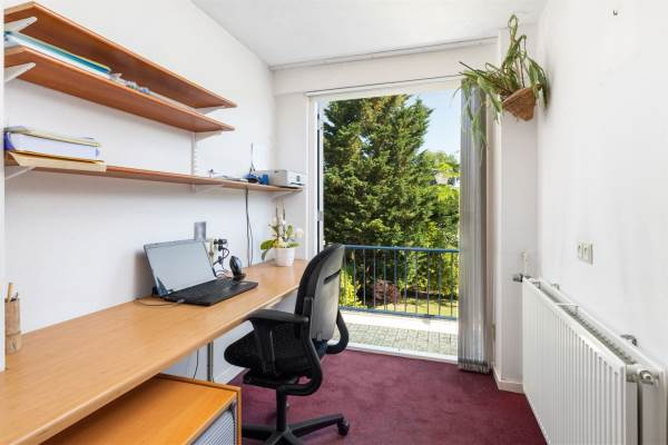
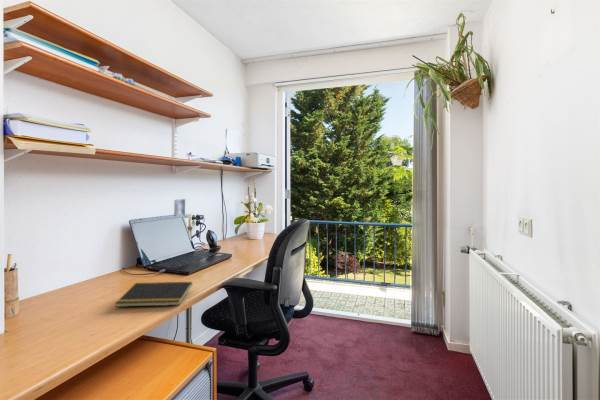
+ notepad (156, 293)
